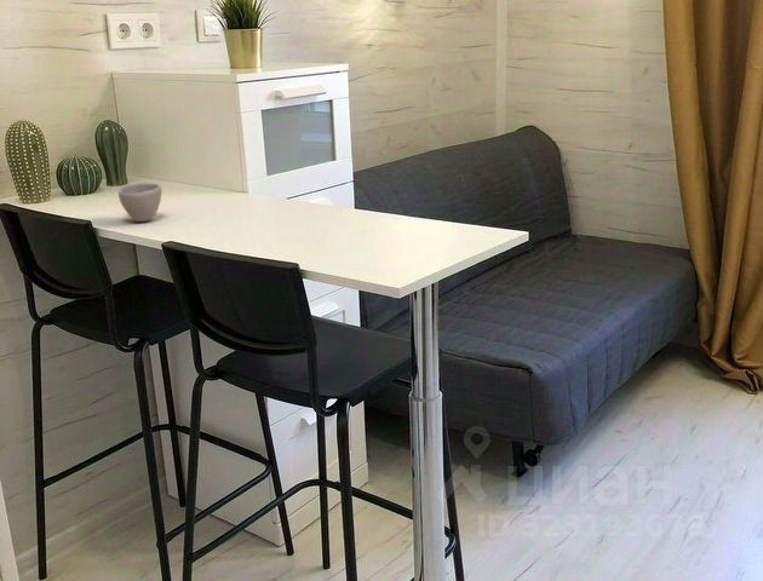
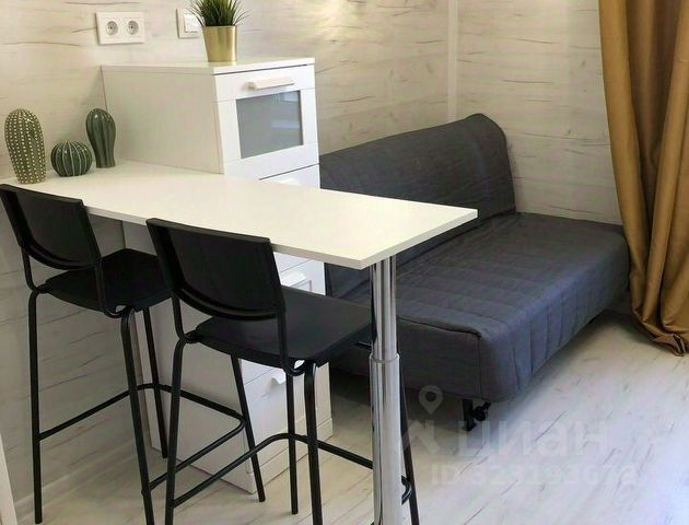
- cup (137, 202)
